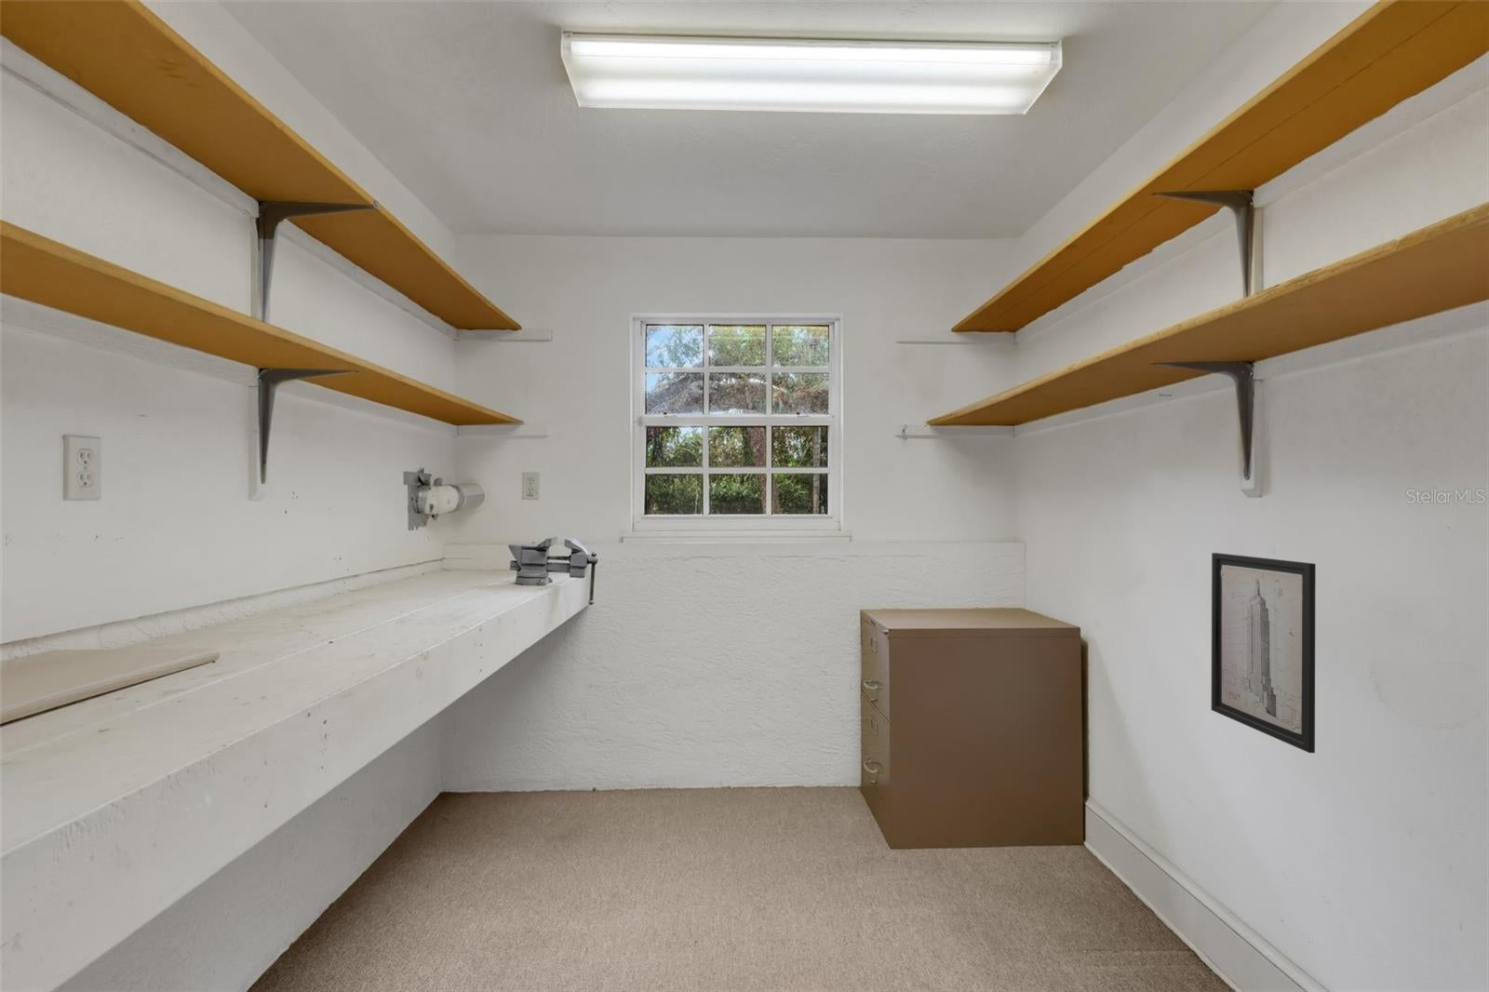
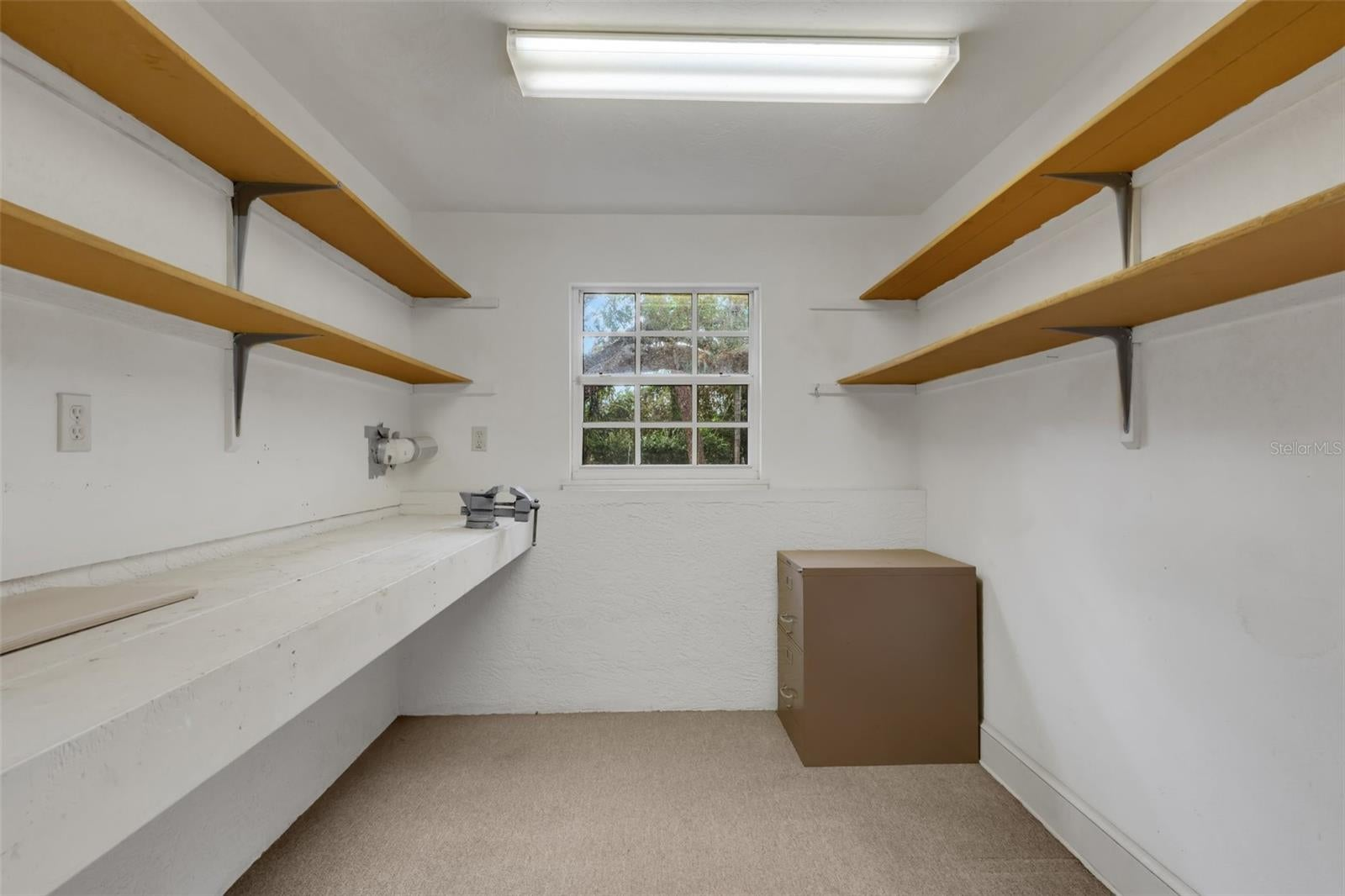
- wall art (1259, 643)
